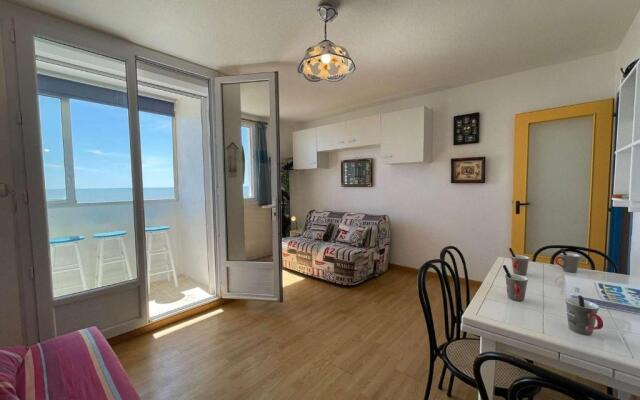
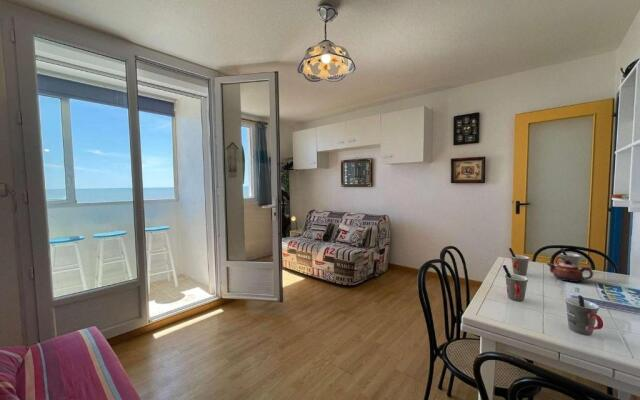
+ teapot (568, 269)
